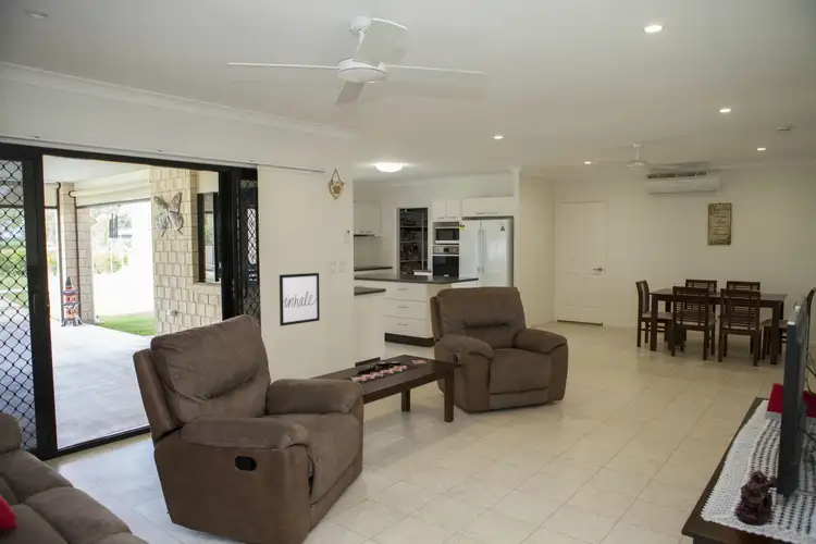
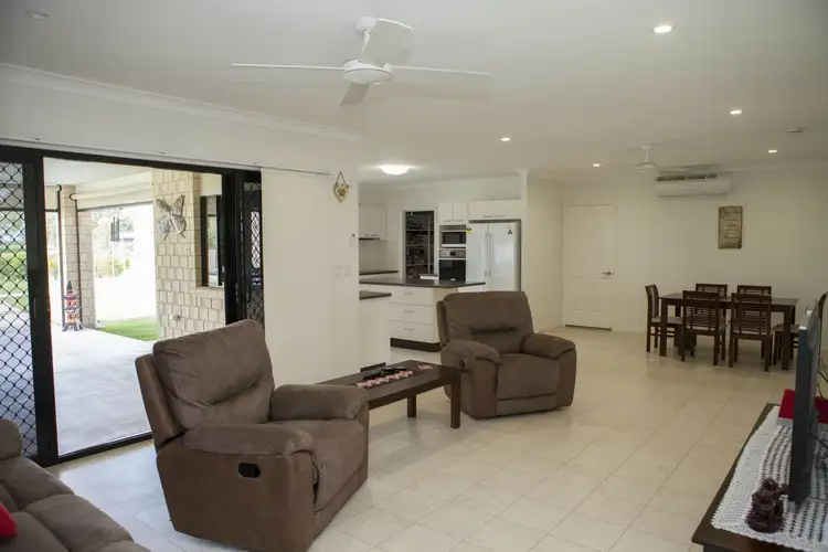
- wall art (299, 298)
